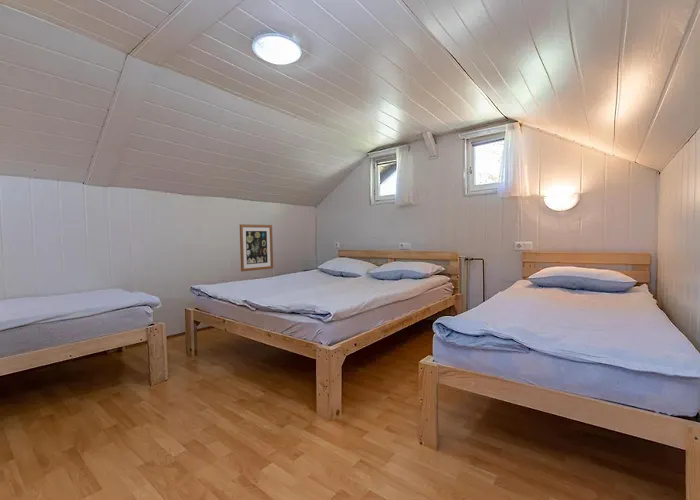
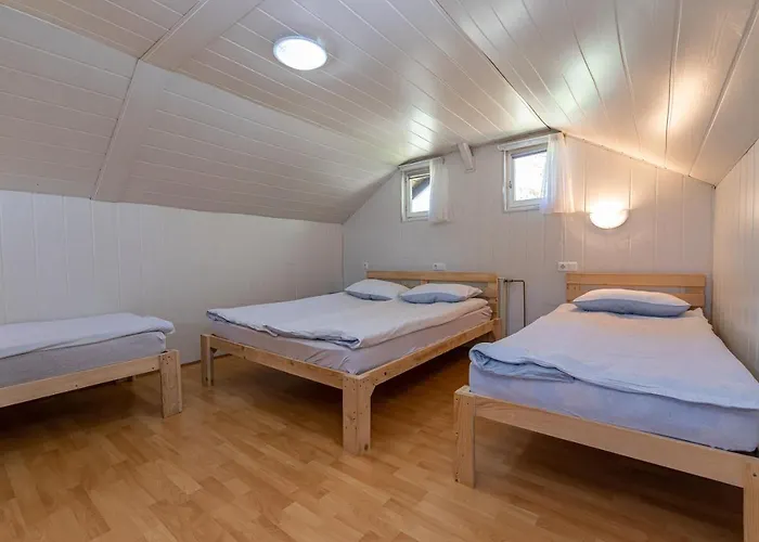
- wall art (257, 247)
